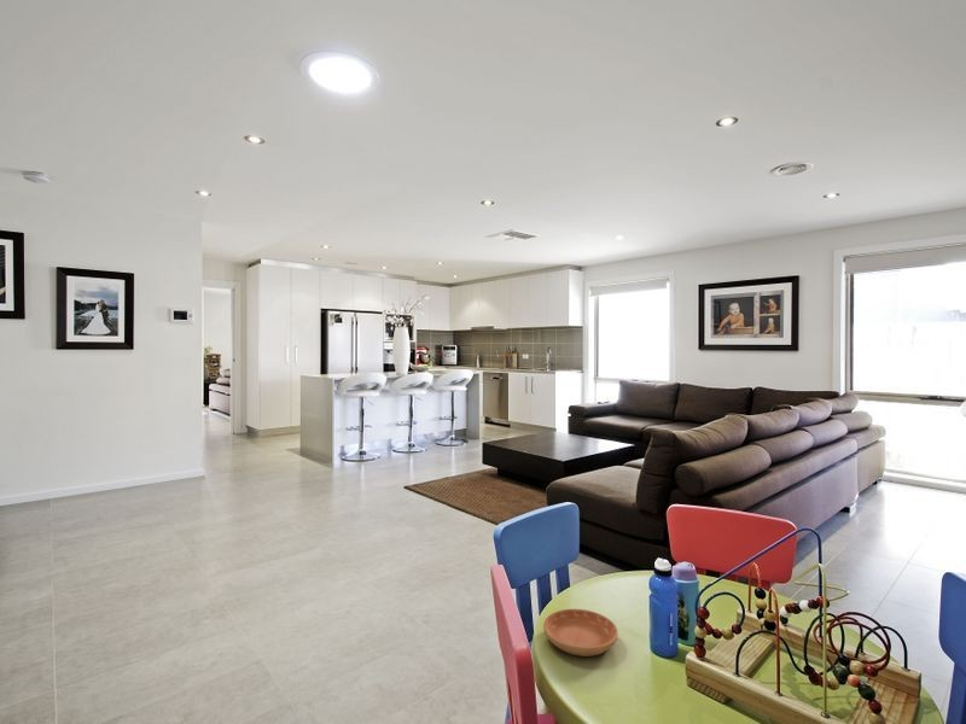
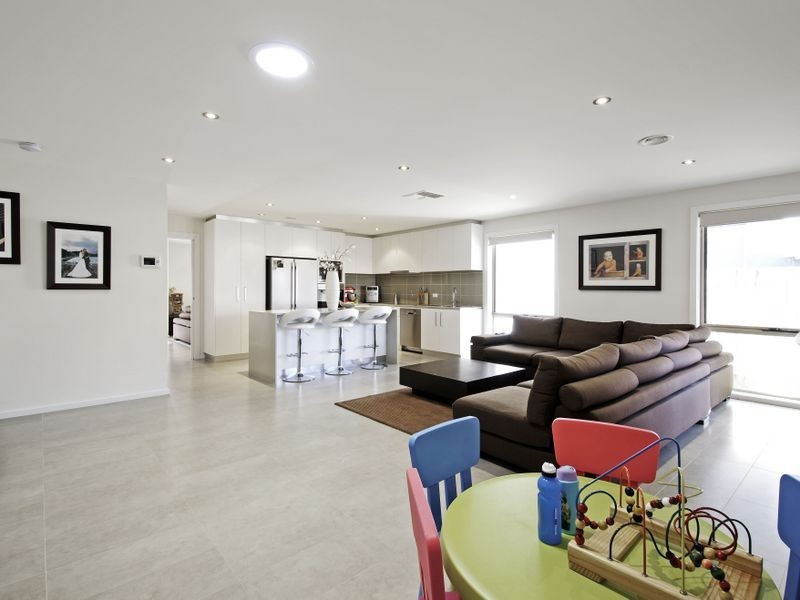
- saucer (580, 632)
